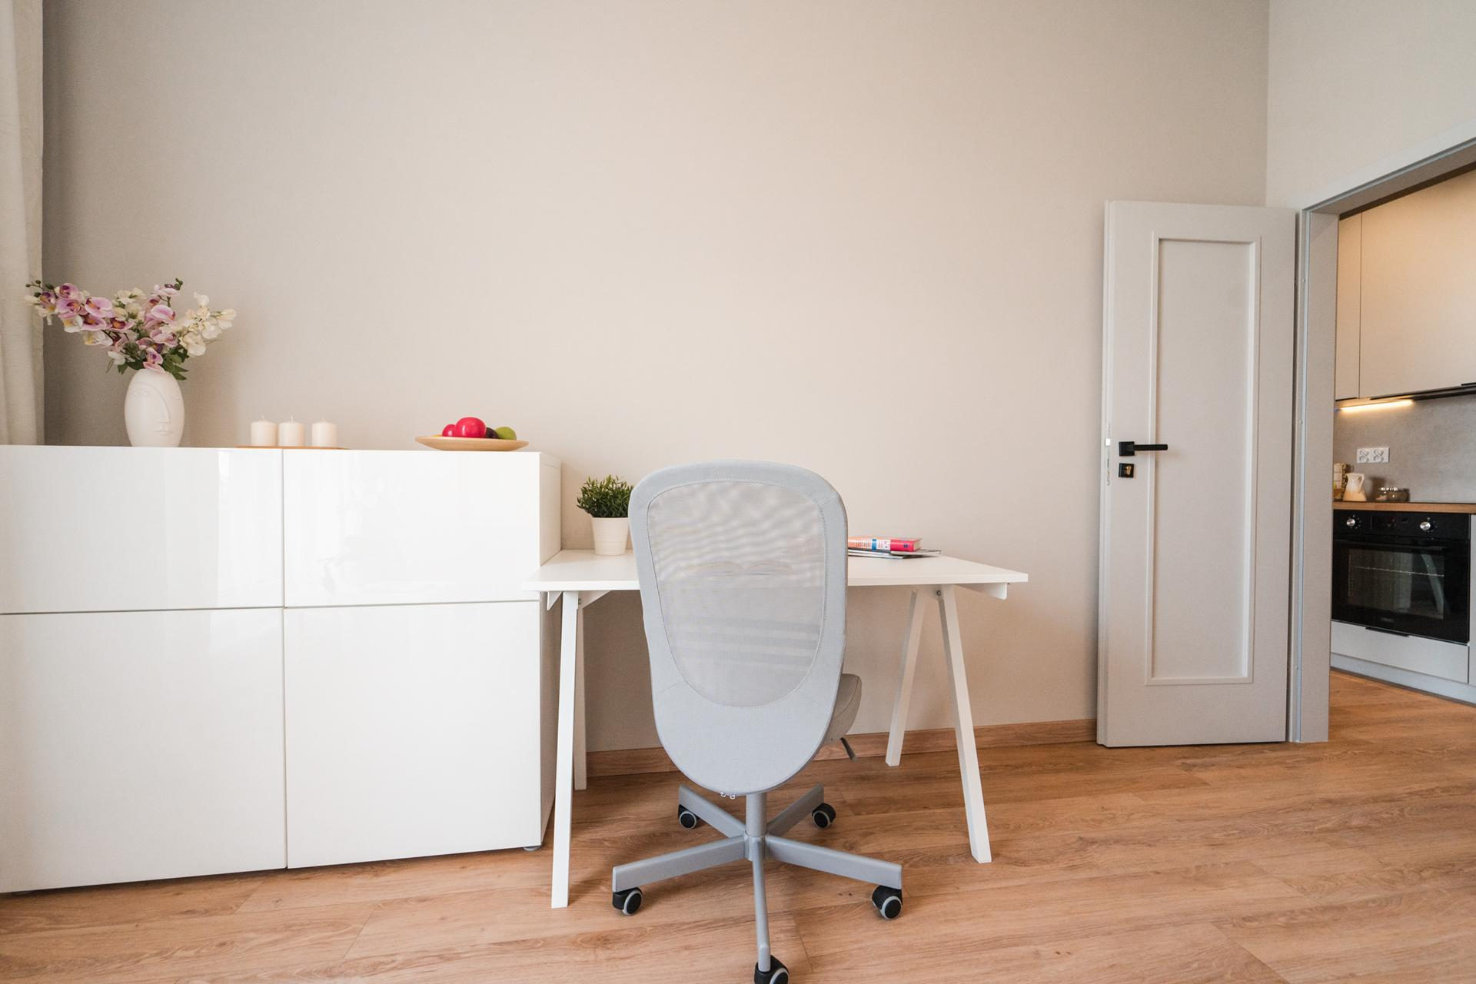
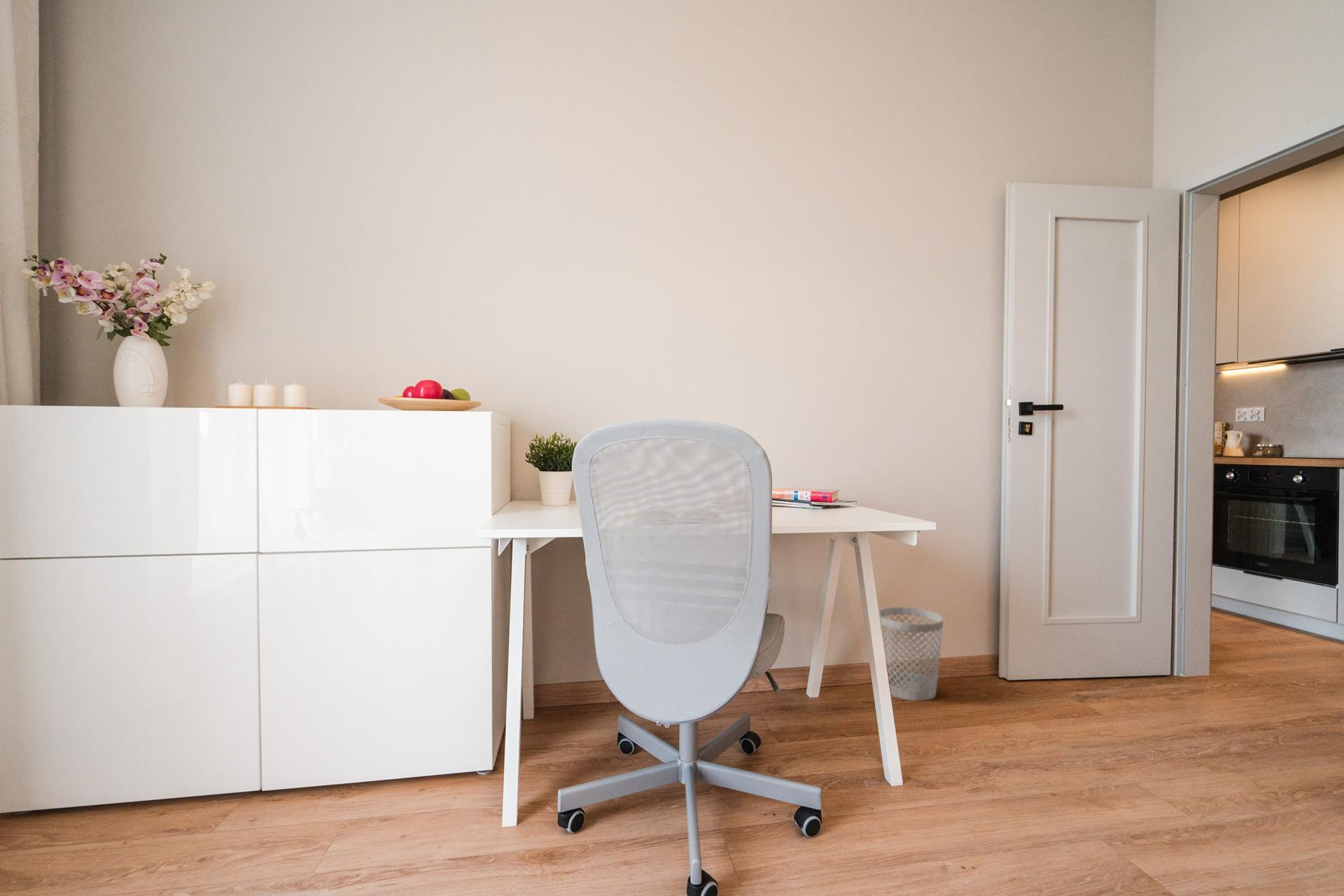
+ wastebasket (909, 653)
